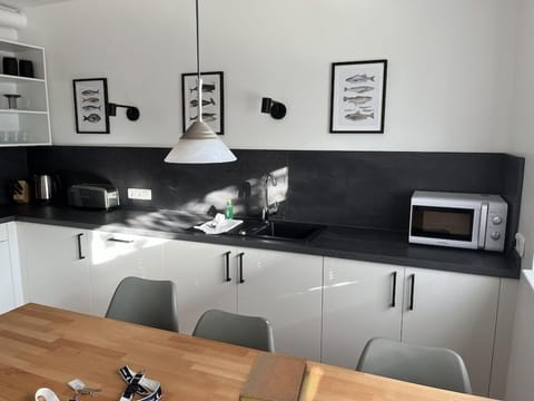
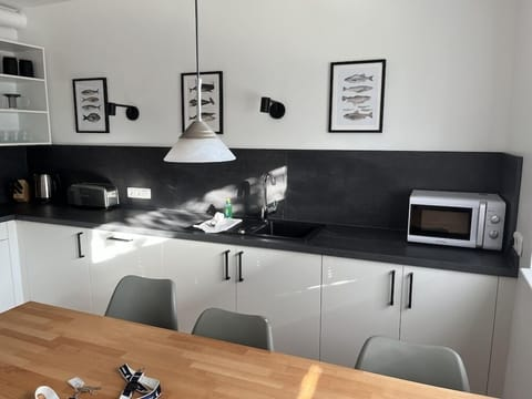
- notebook (275, 378)
